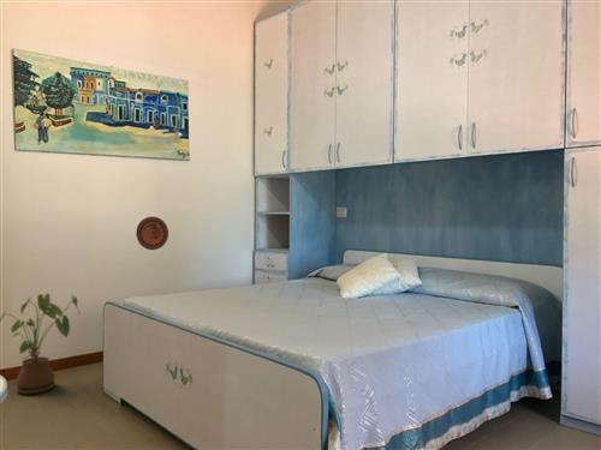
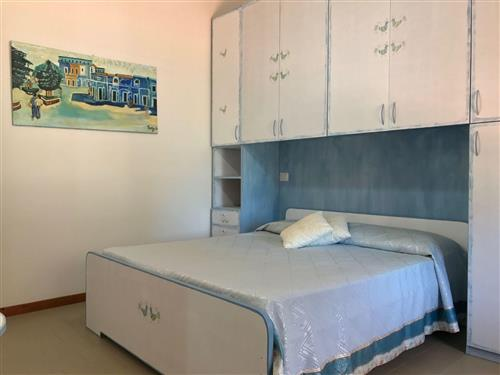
- decorative plate (151, 233)
- house plant (41, 341)
